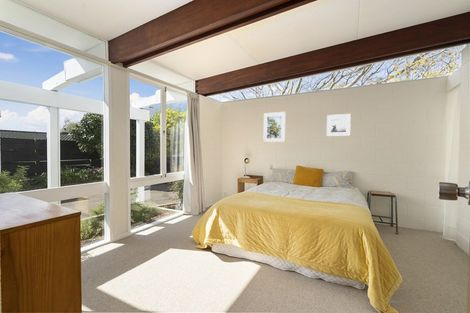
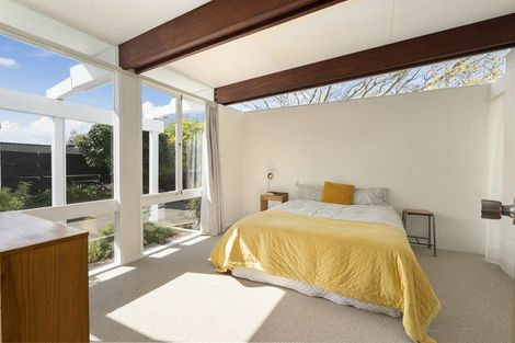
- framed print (274, 127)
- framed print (338, 125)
